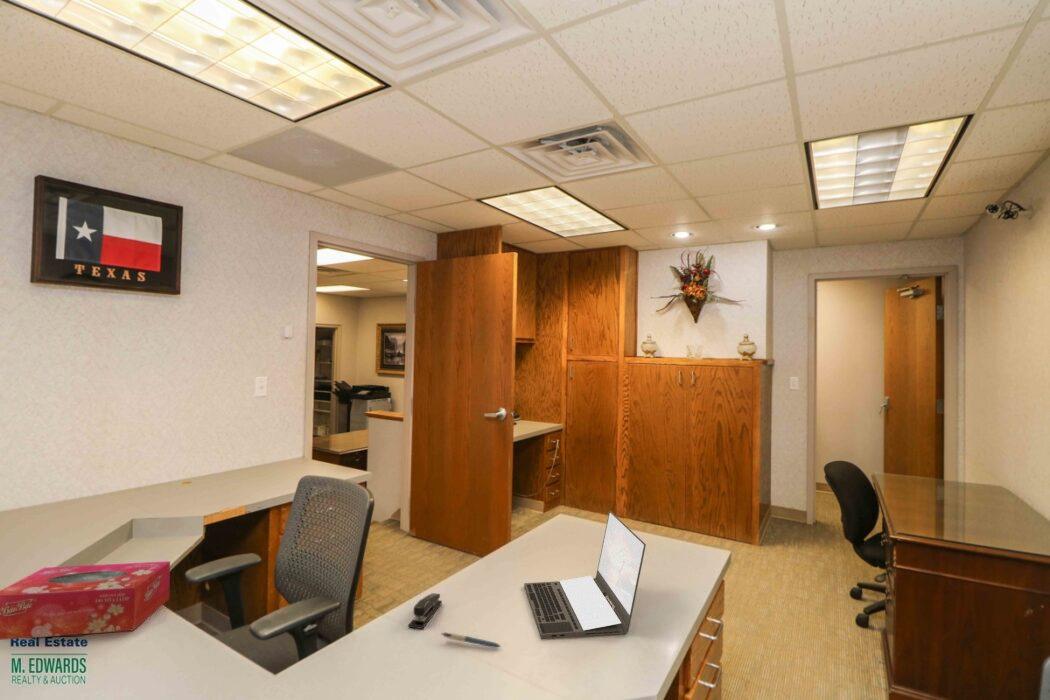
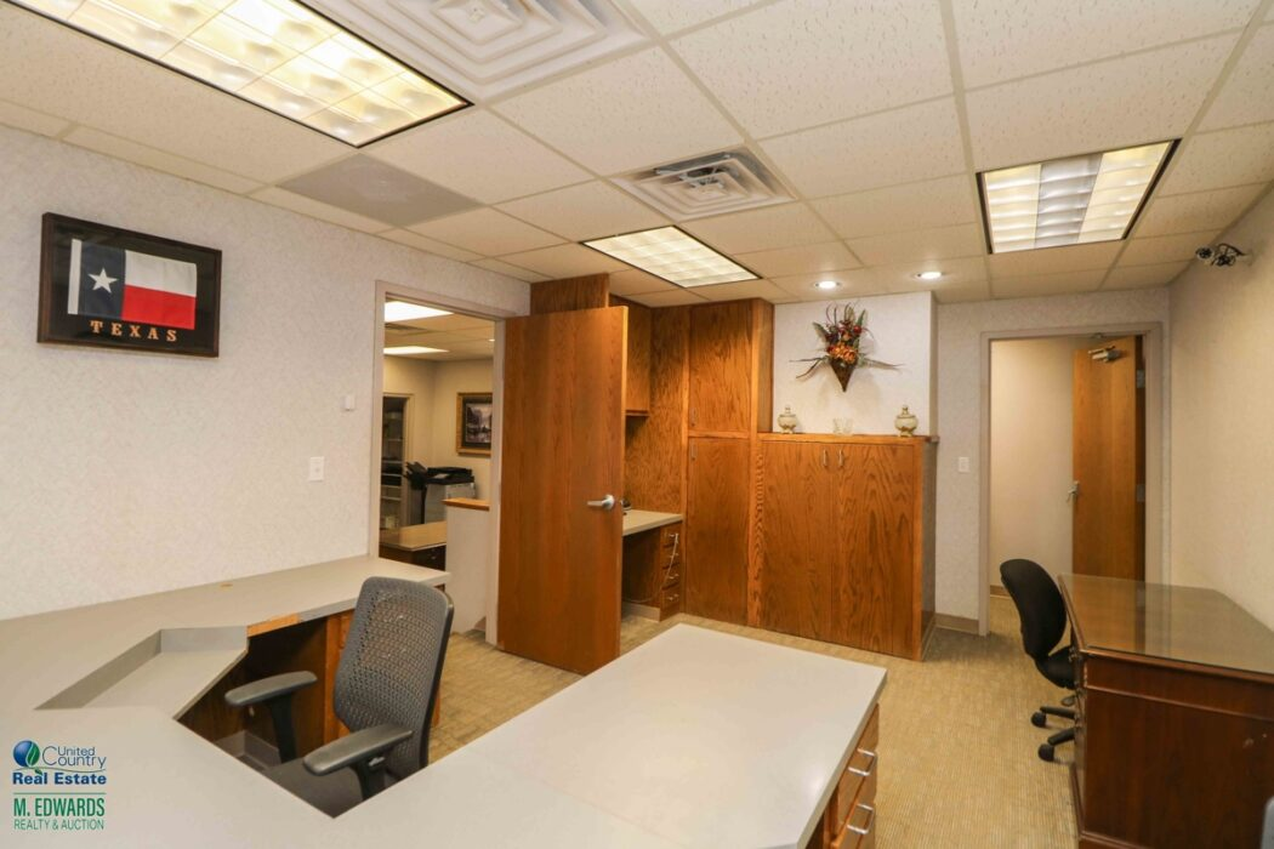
- pen (470, 640)
- stapler (426, 606)
- laptop (581, 577)
- tissue box (87, 597)
